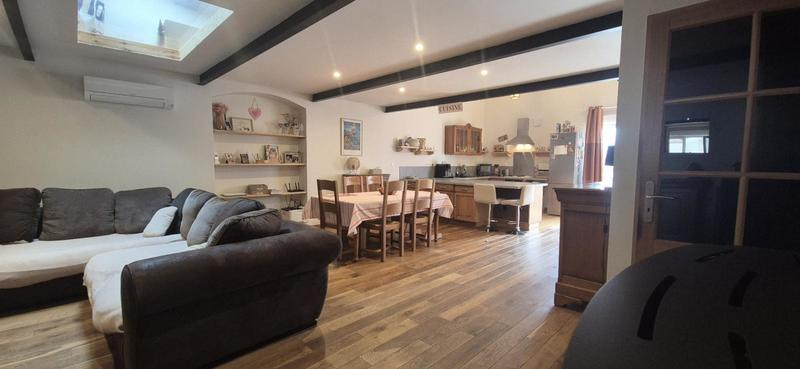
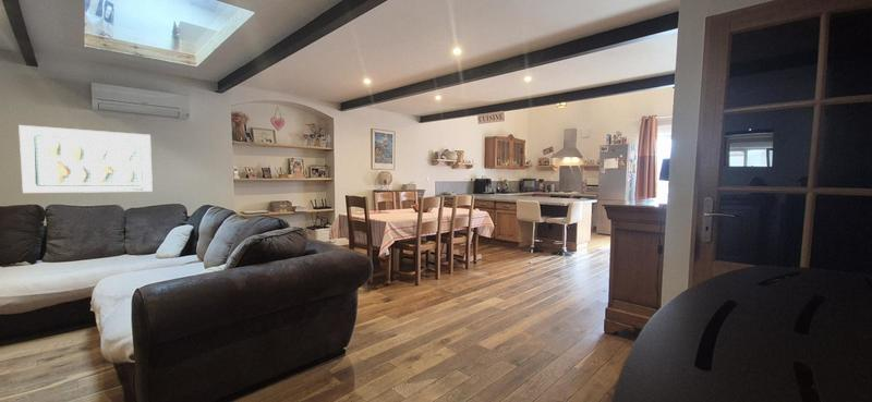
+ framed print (92, 161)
